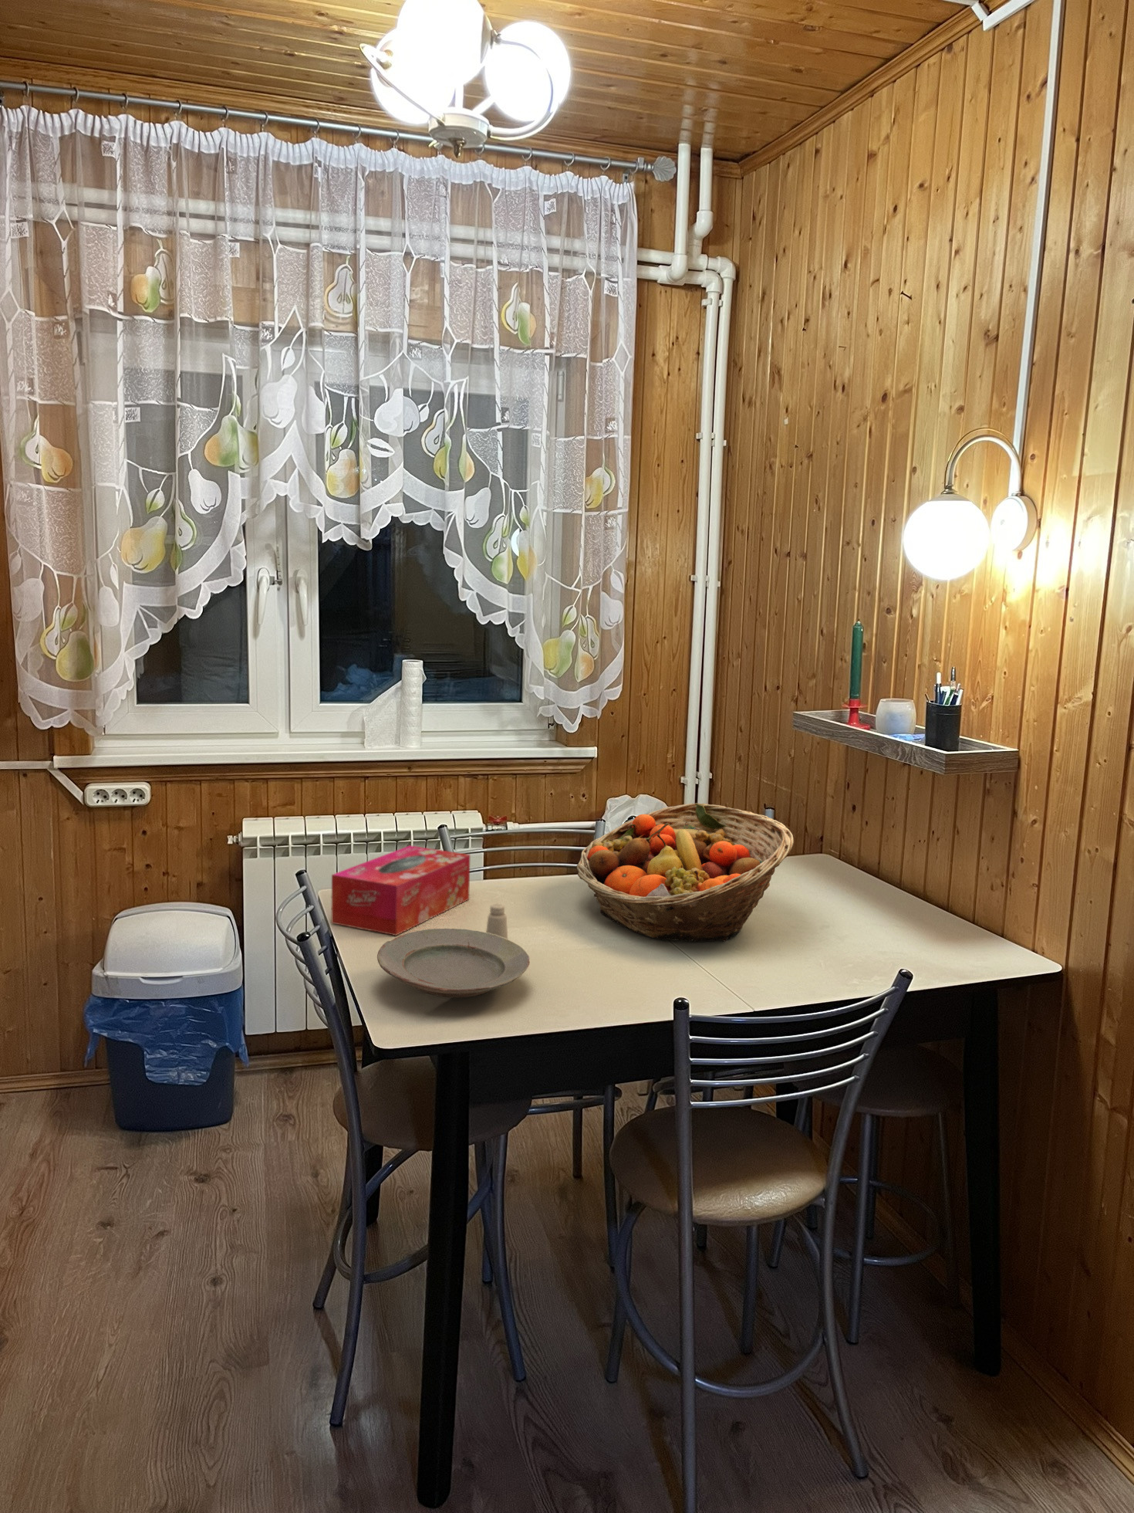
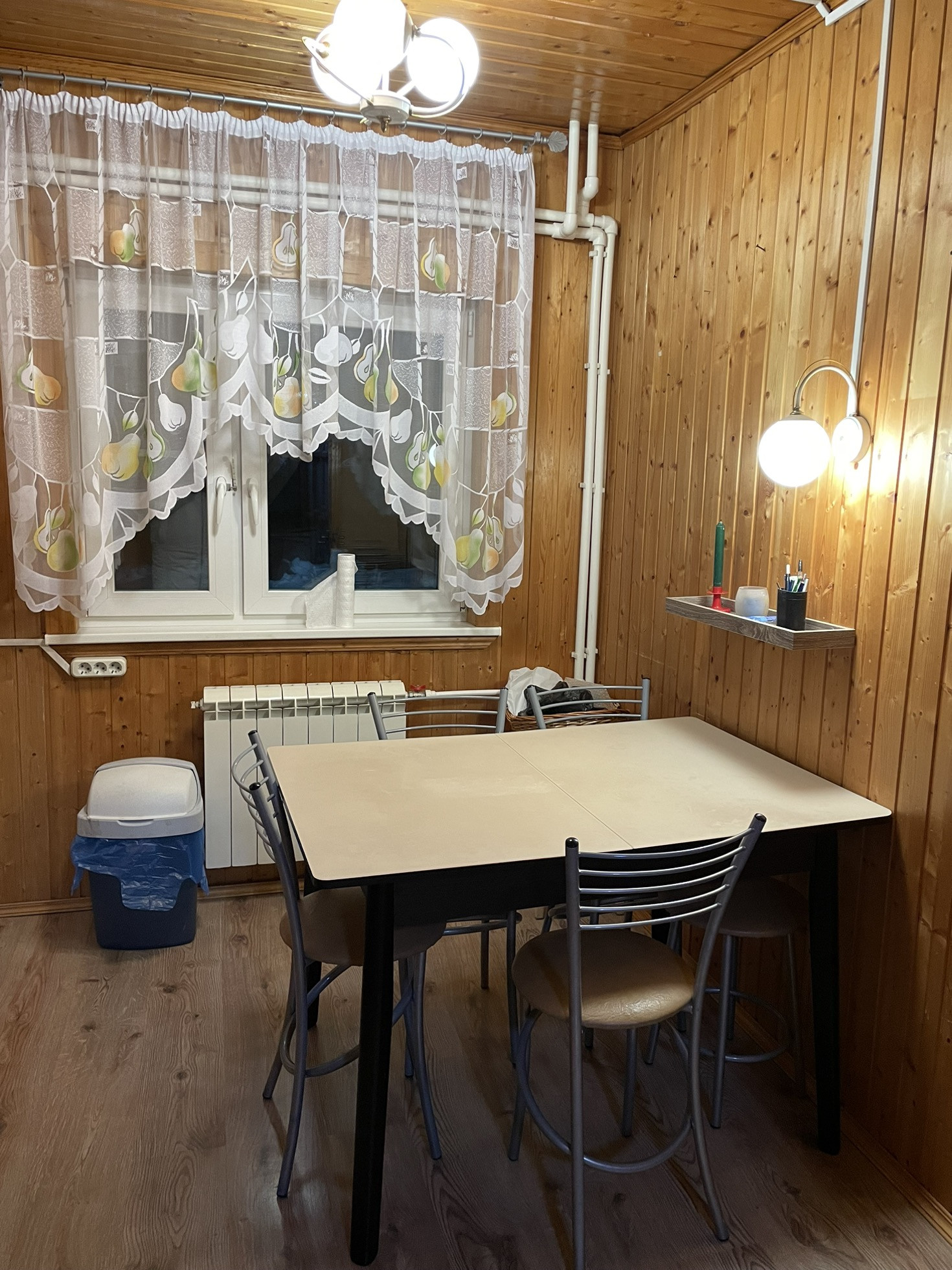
- saltshaker (497, 924)
- plate (454, 969)
- fruit basket (681, 867)
- tissue box (403, 888)
